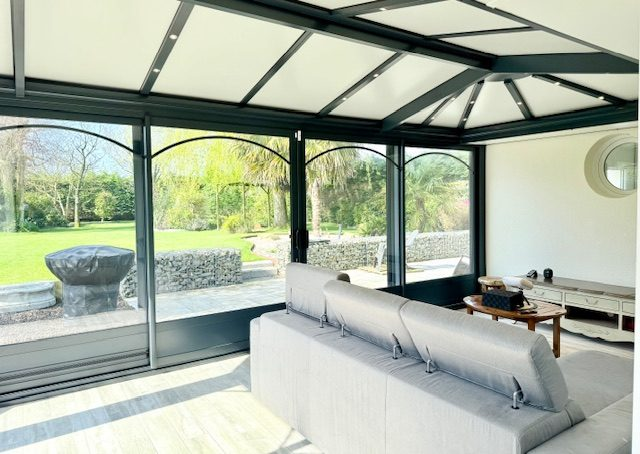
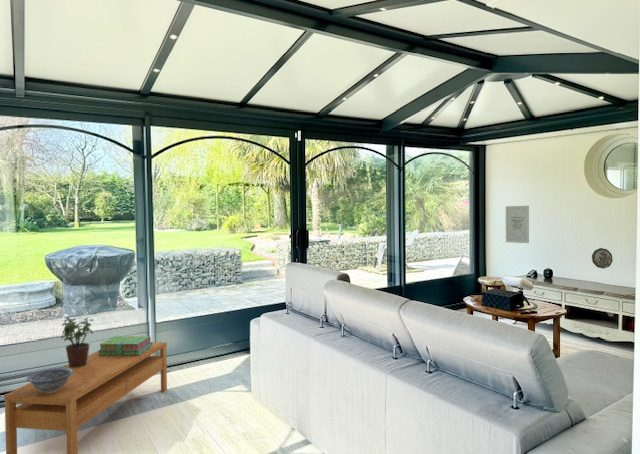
+ decorative bowl (50, 381)
+ stack of books (125, 345)
+ decorative plate (602, 258)
+ potted plant (78, 340)
+ coffee table (99, 392)
+ wall art (517, 224)
